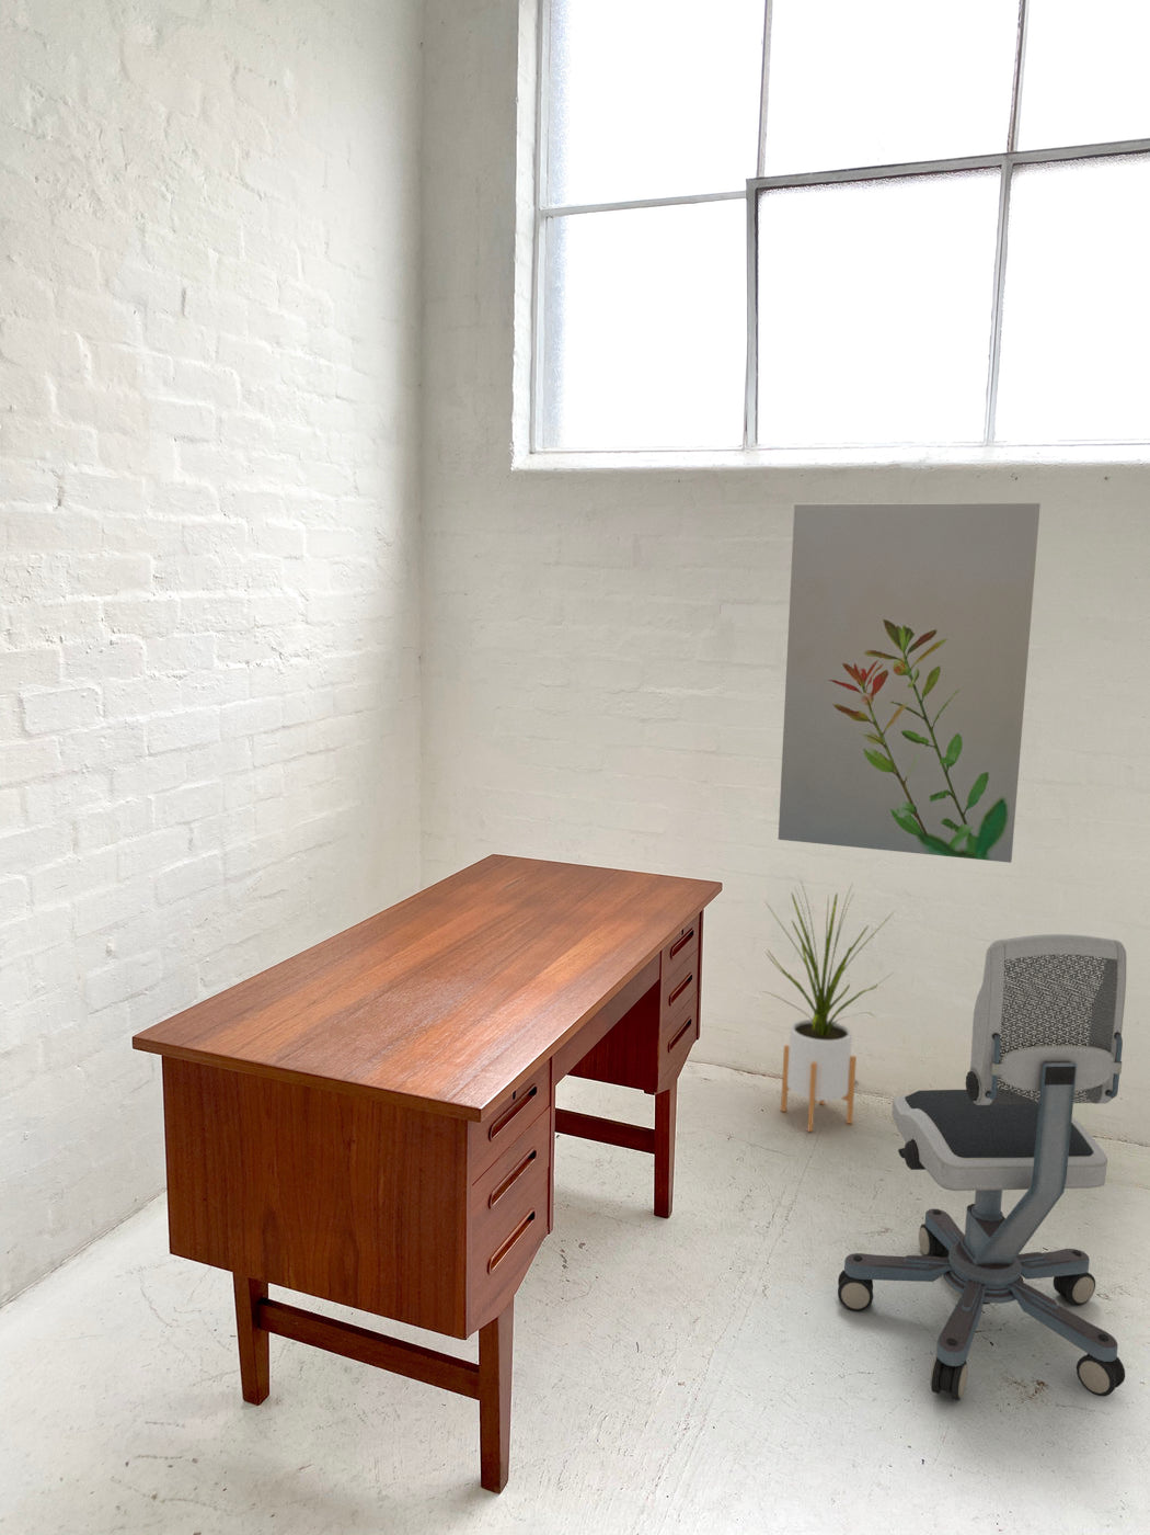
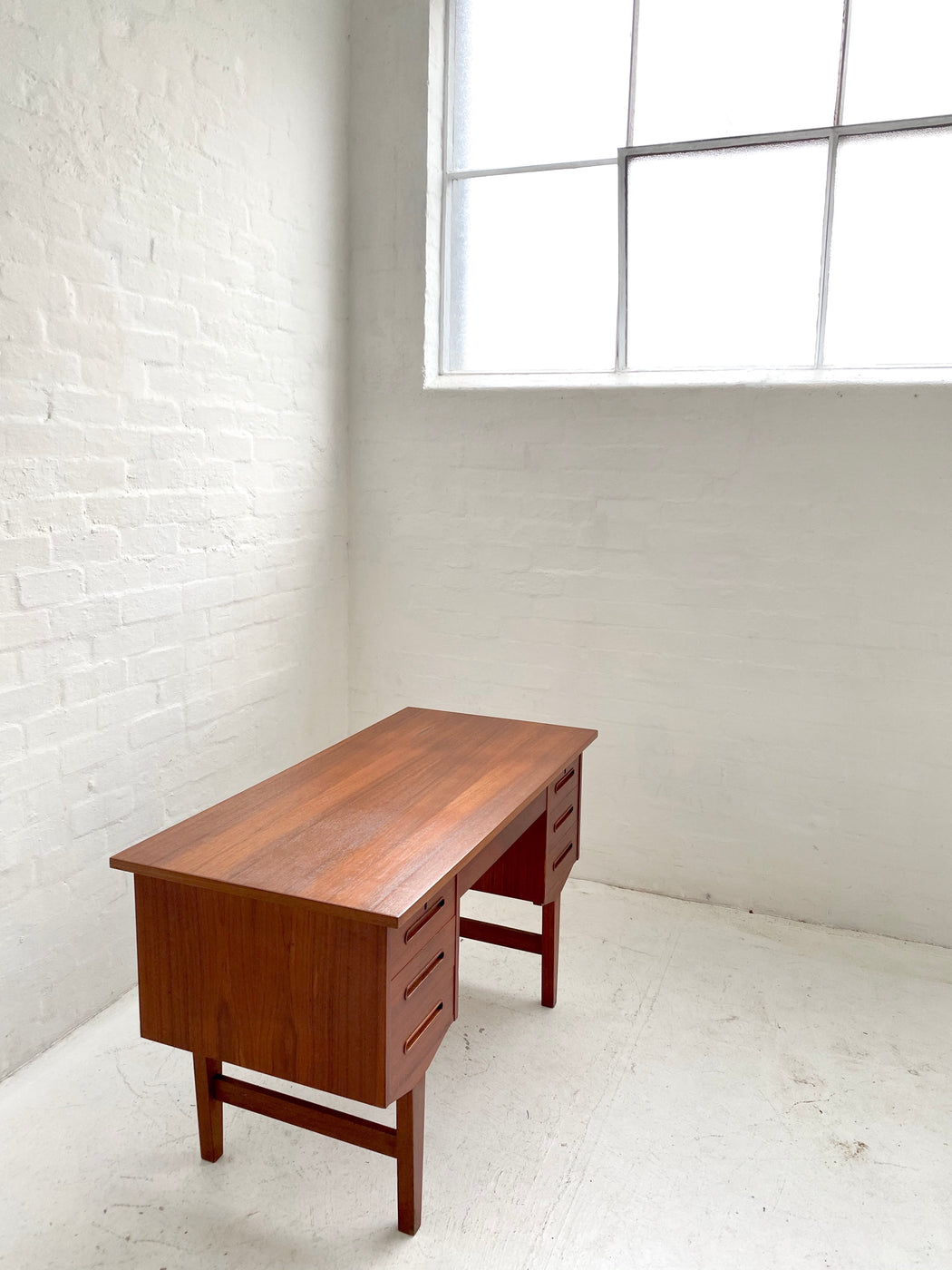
- house plant (825, 1001)
- office chair (992, 1117)
- wall art (901, 679)
